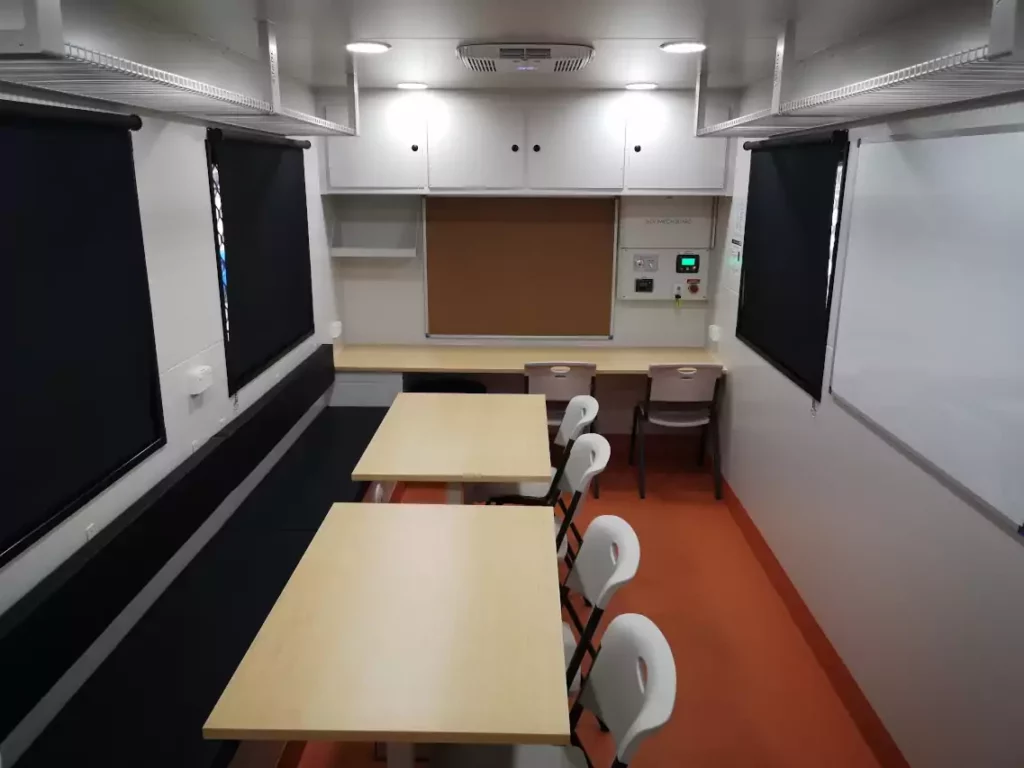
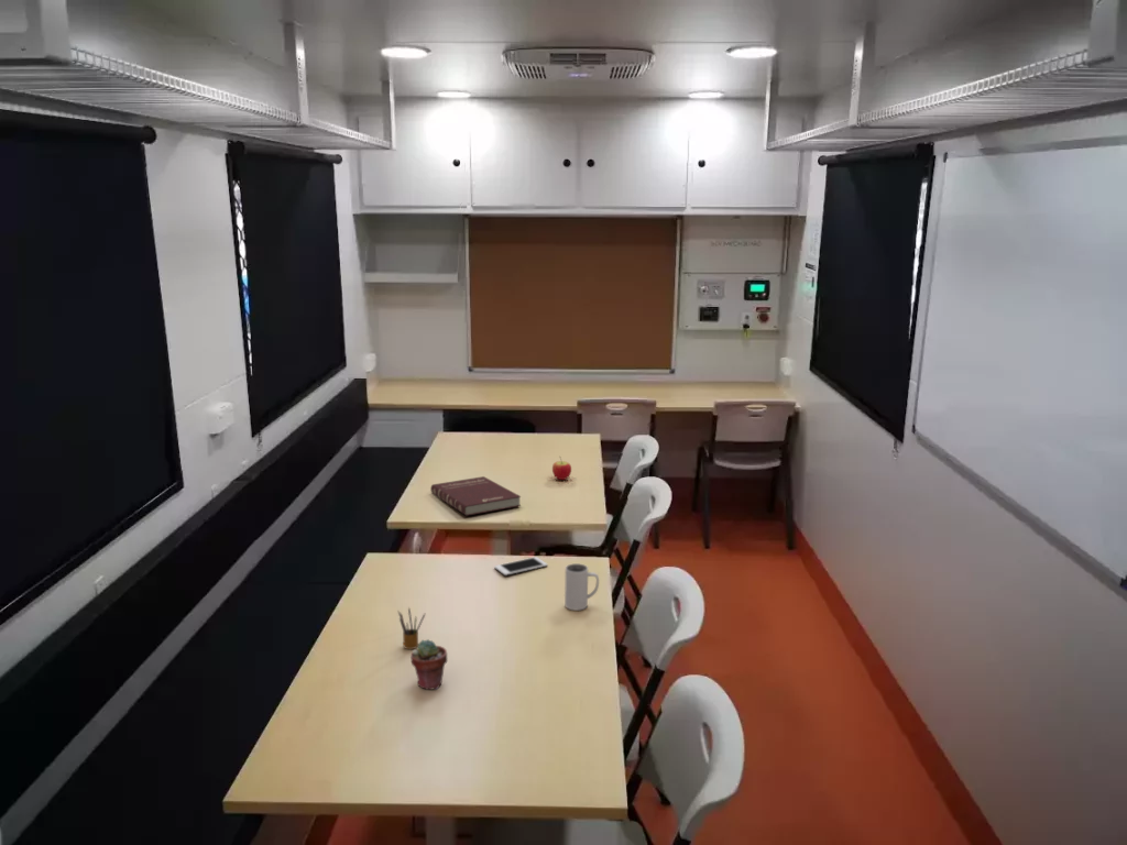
+ cell phone (521, 566)
+ book (474, 495)
+ pencil box (412, 628)
+ potted succulent (428, 661)
+ apple (561, 468)
+ mug (581, 586)
